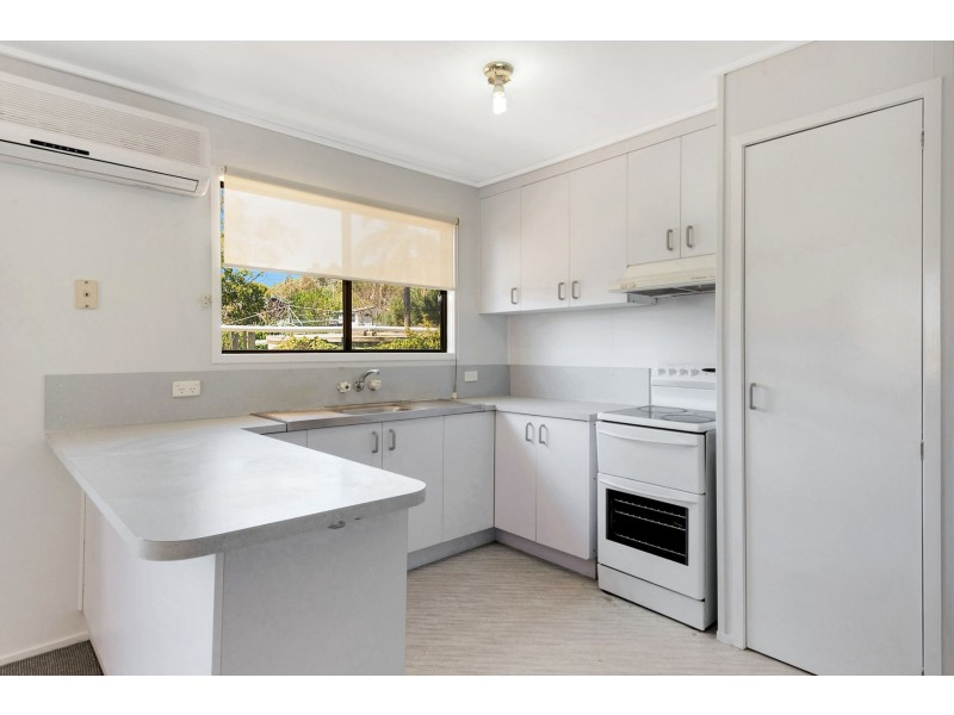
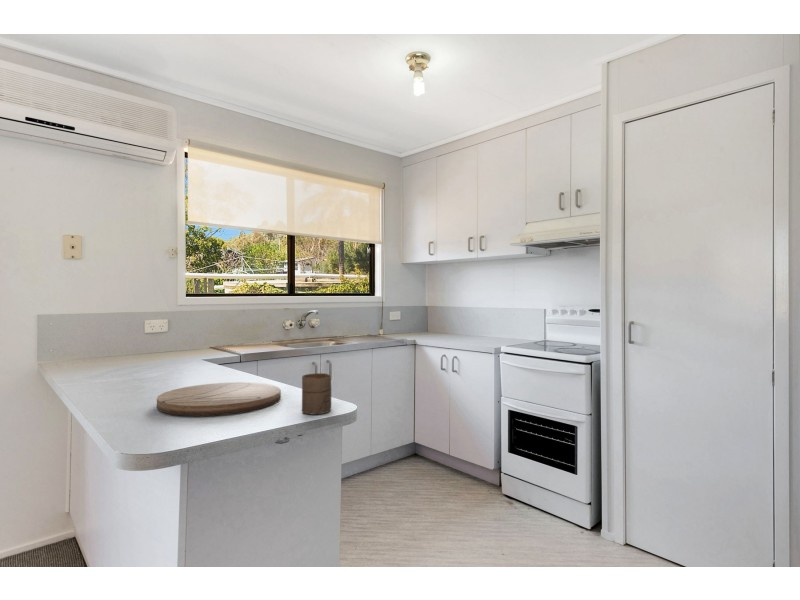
+ cup (317, 393)
+ cutting board (221, 397)
